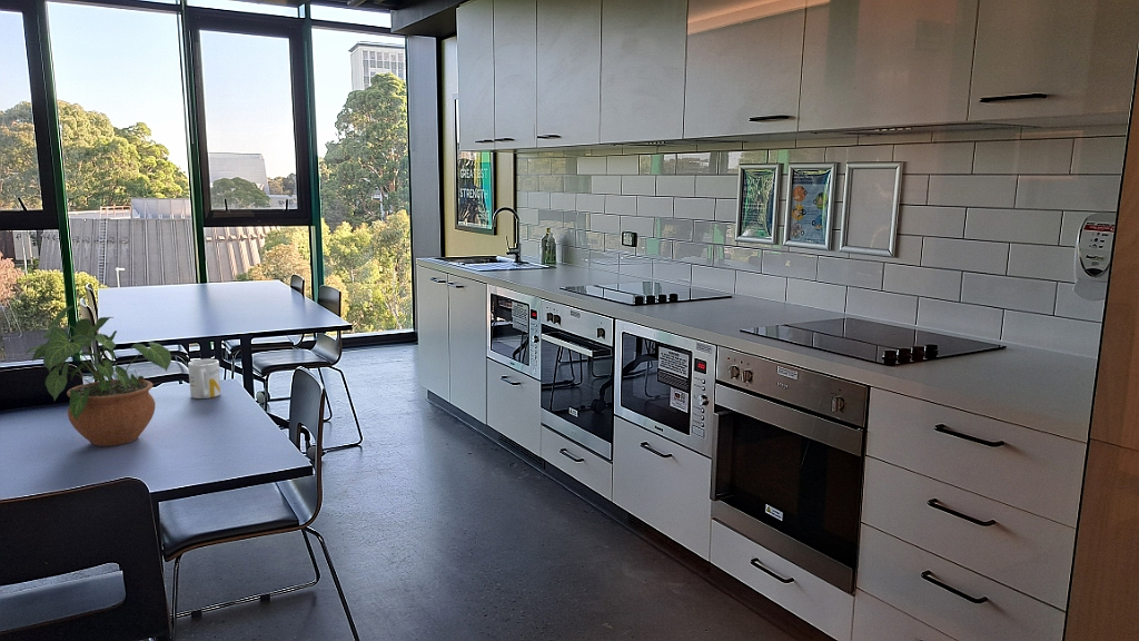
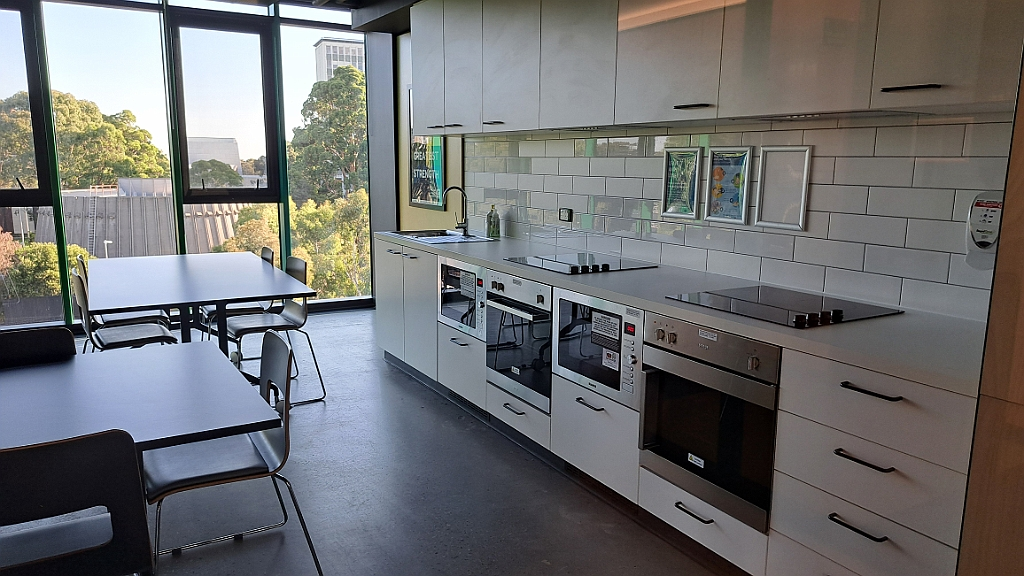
- mug (206, 379)
- potted plant (93, 373)
